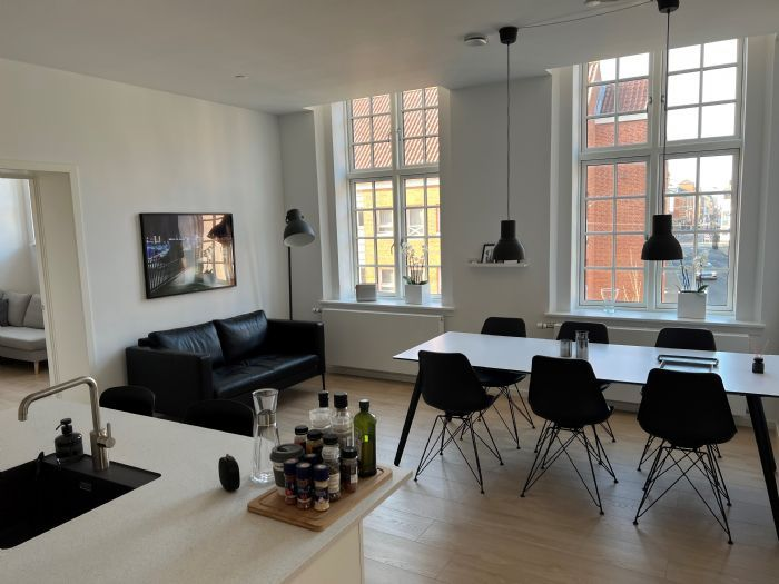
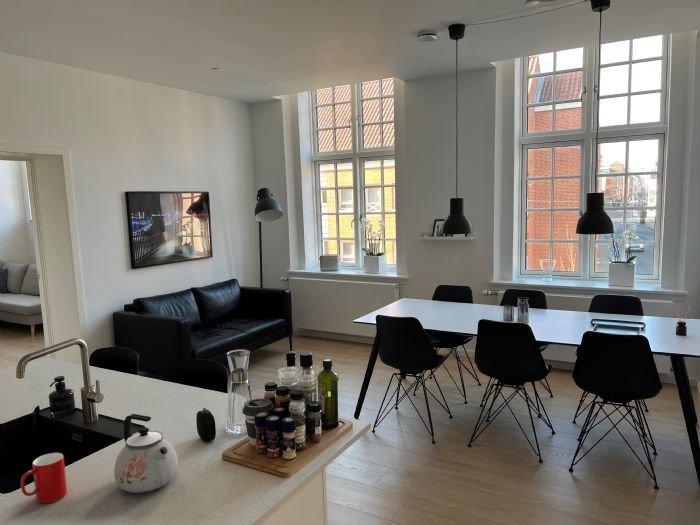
+ cup (43, 479)
+ kettle (145, 449)
